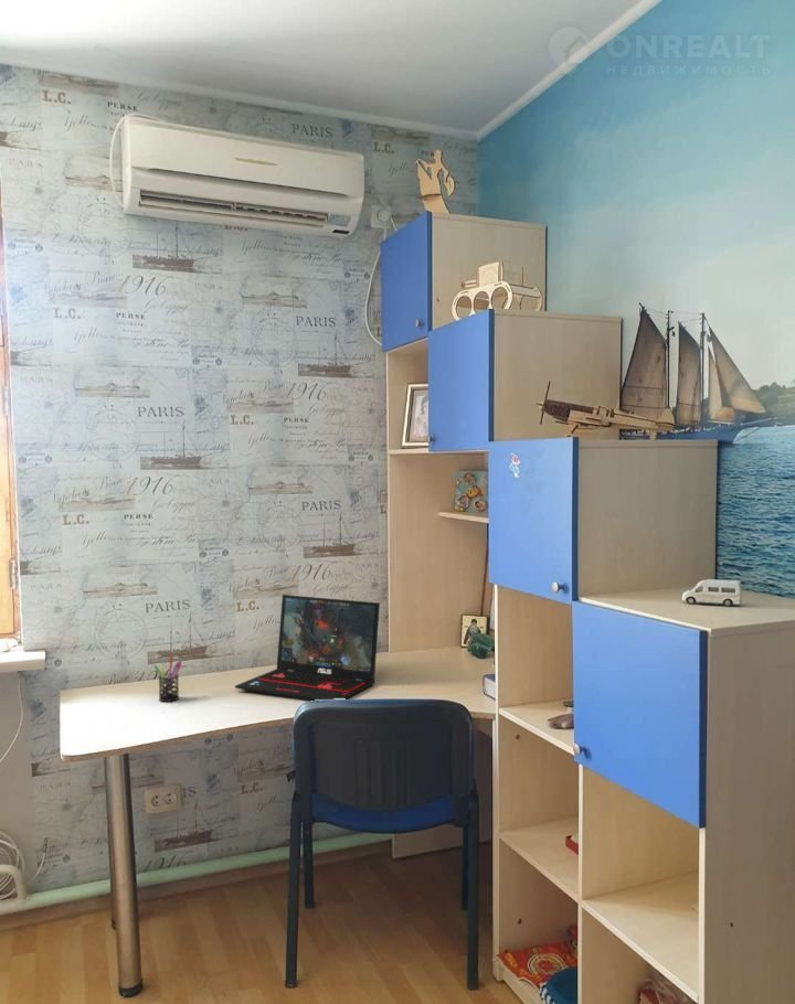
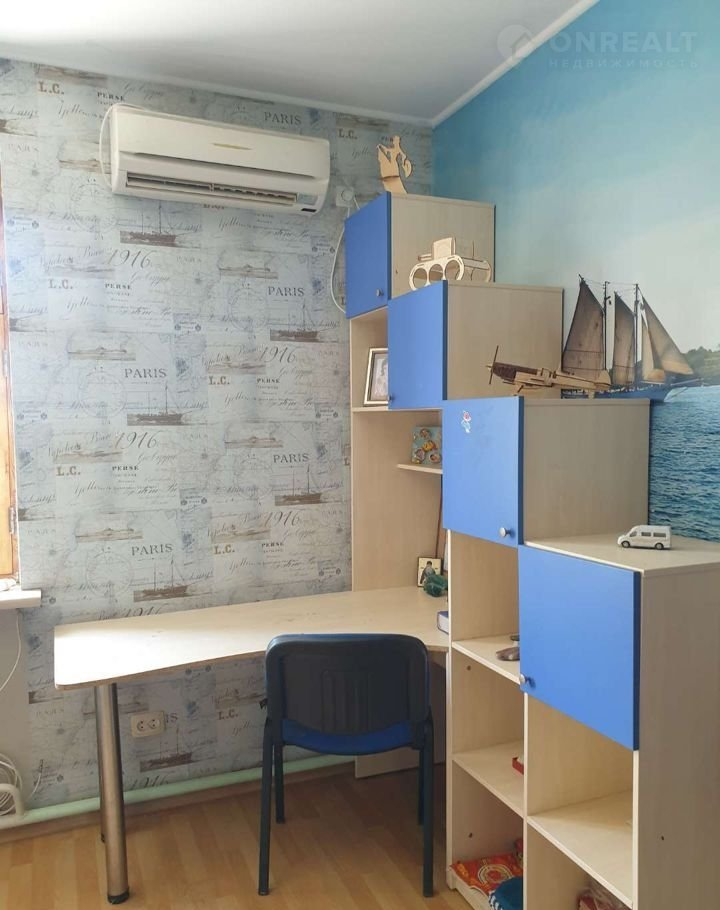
- pen holder (167, 679)
- laptop (308, 645)
